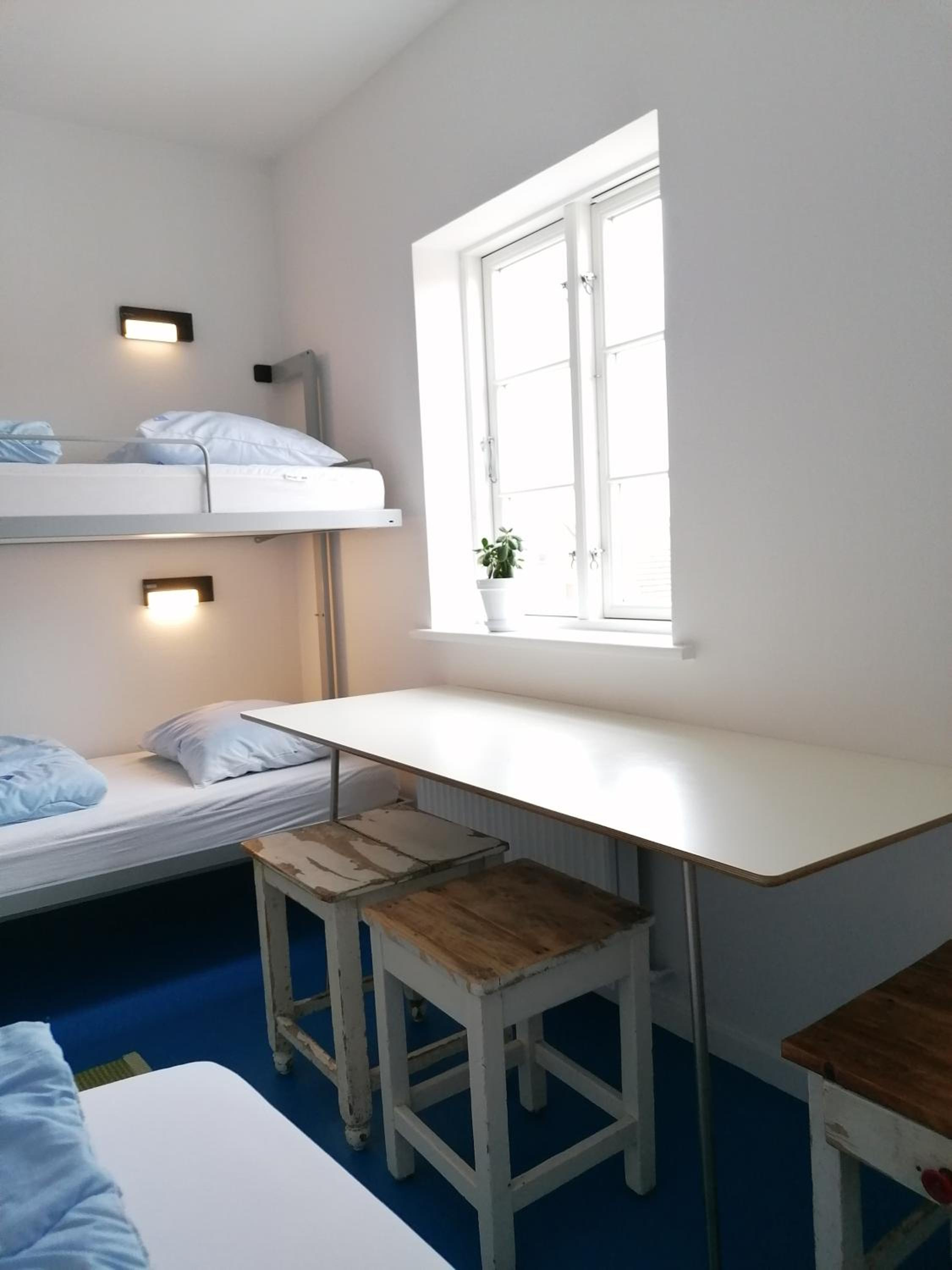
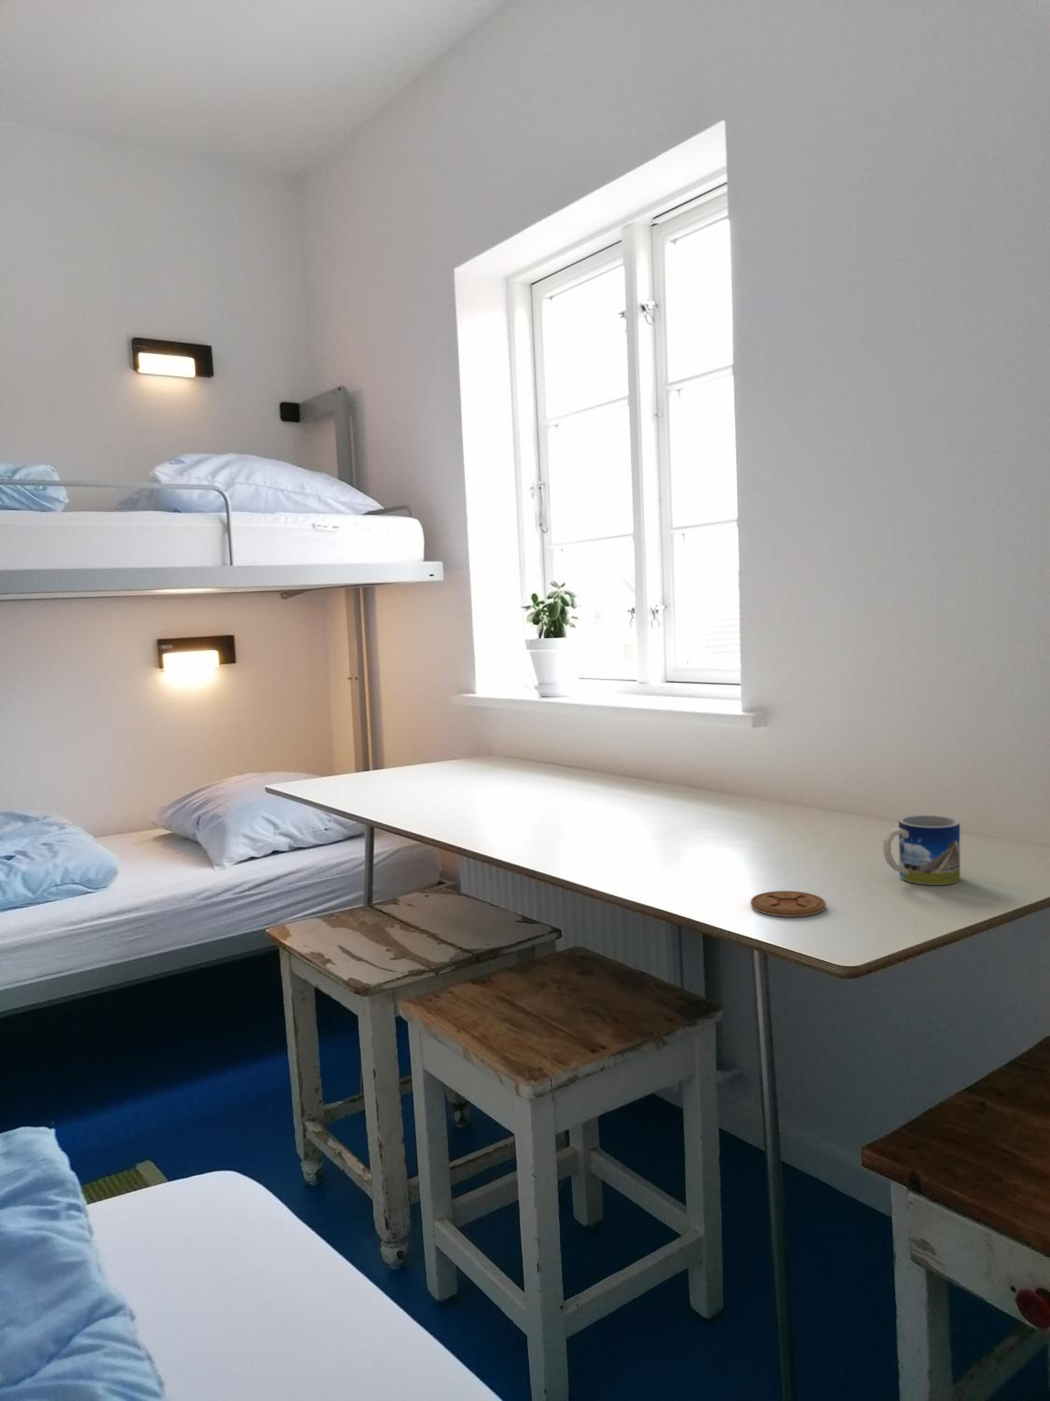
+ coaster (788, 903)
+ mug (919, 851)
